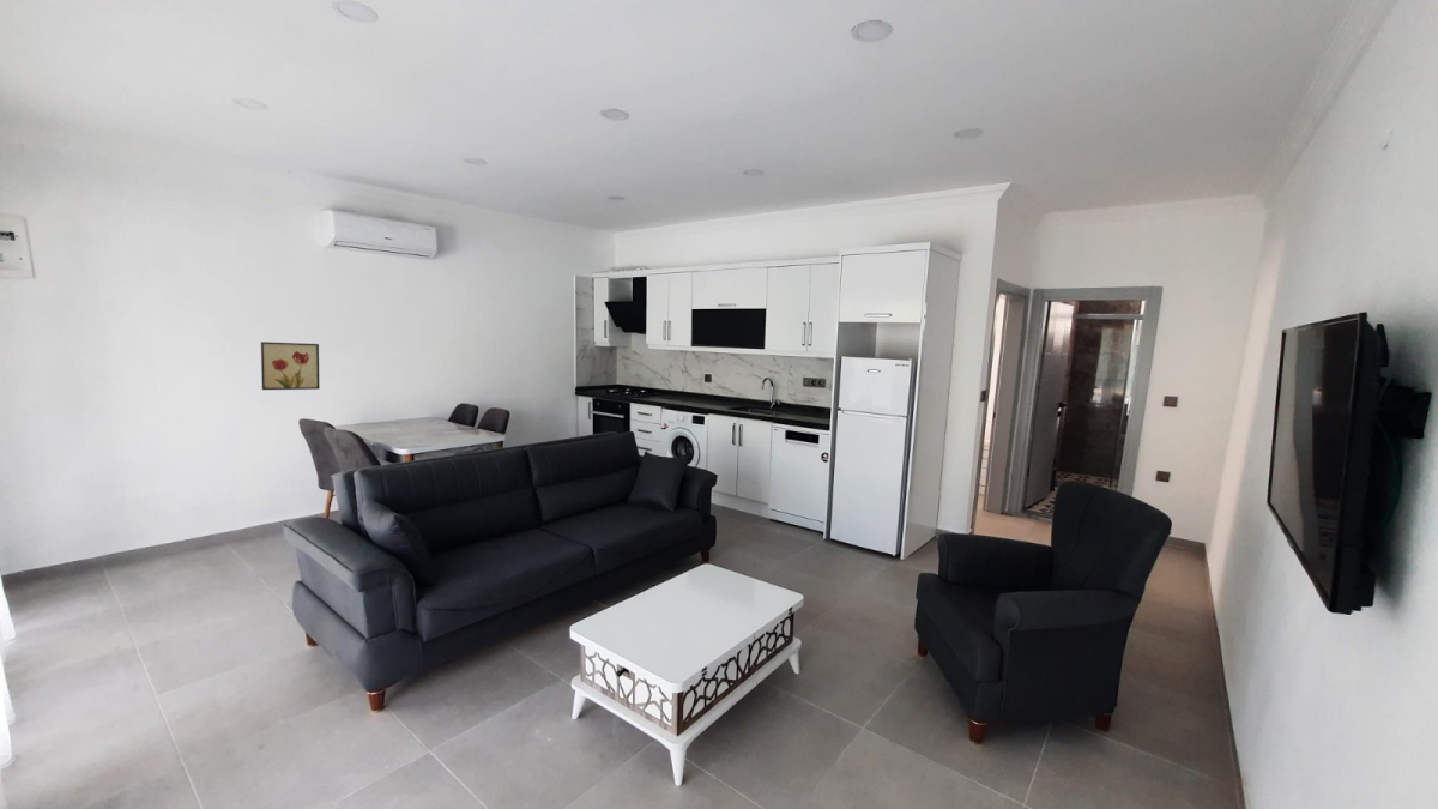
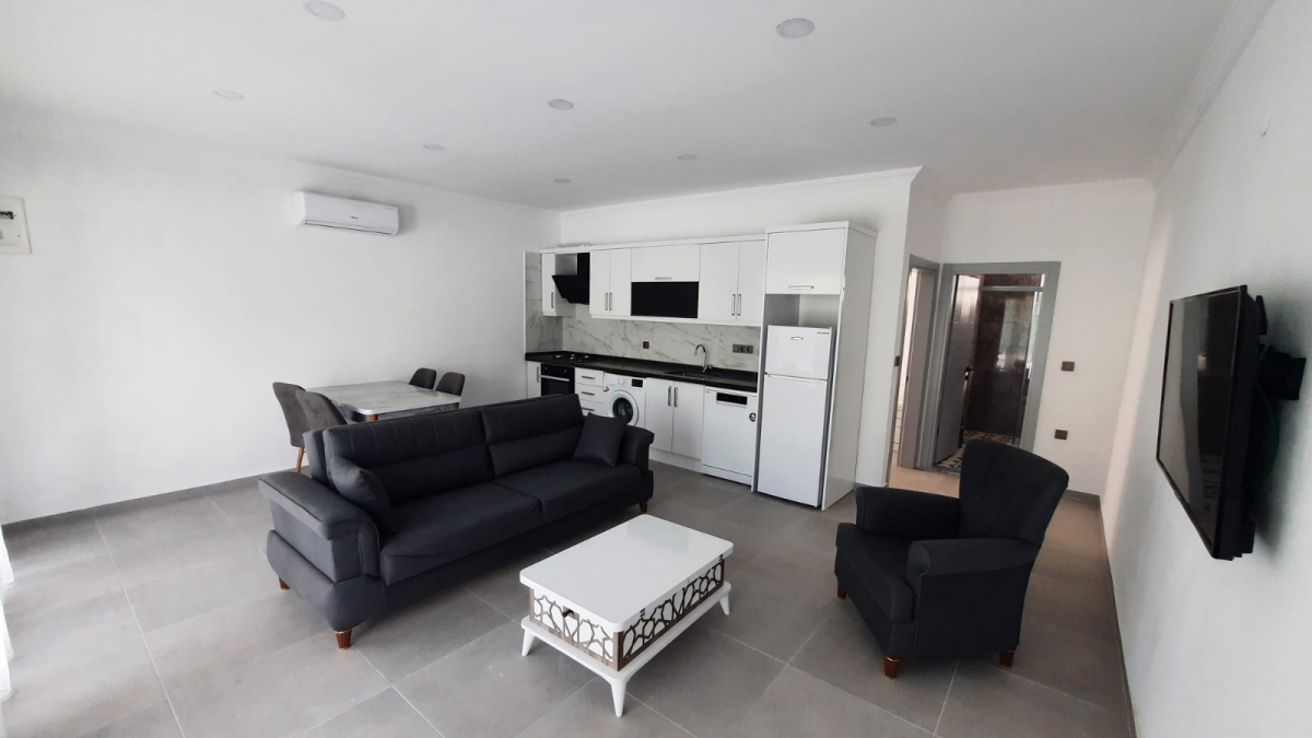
- wall art (290, 366)
